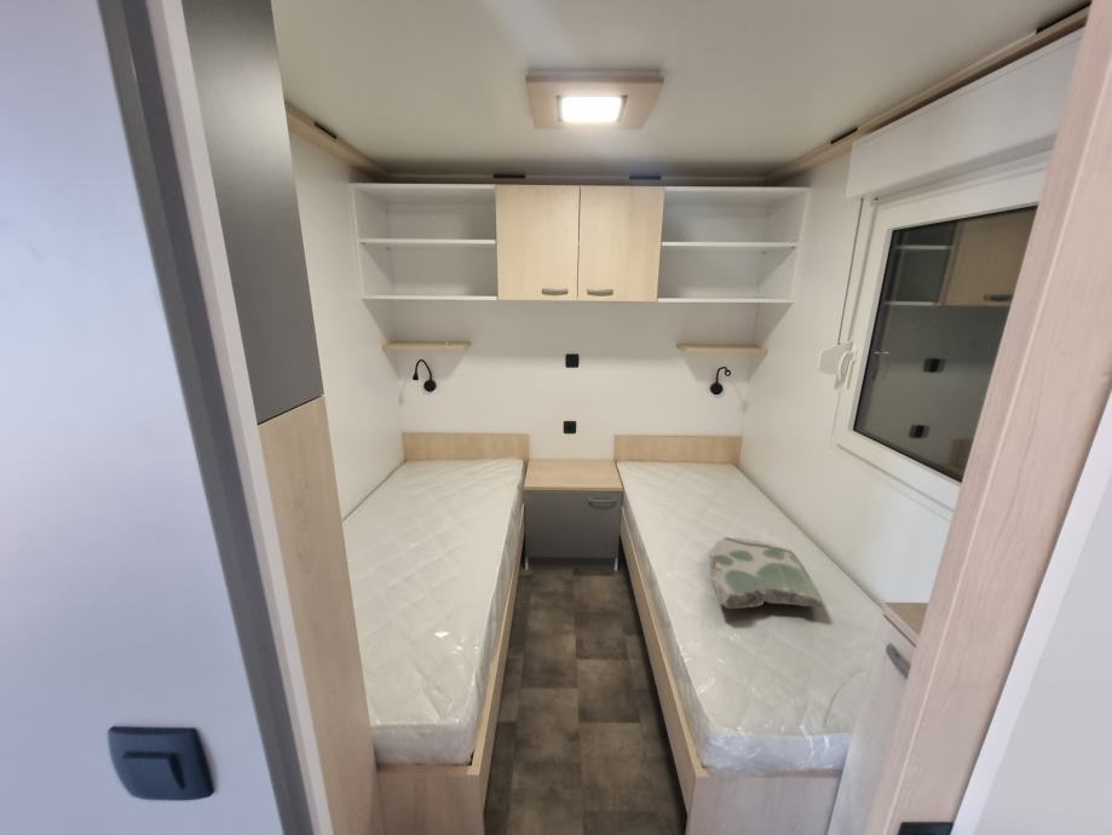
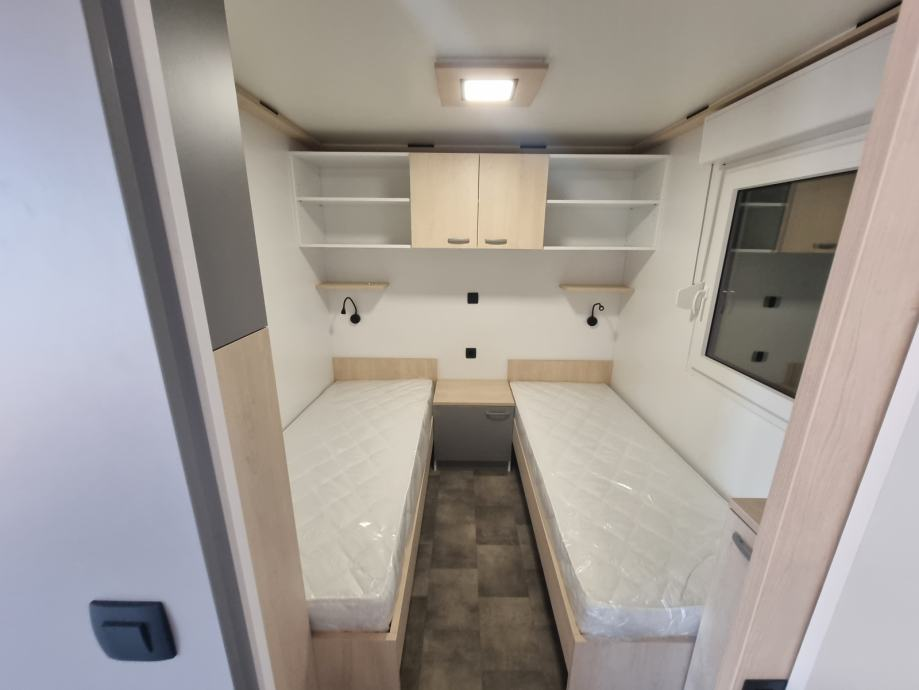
- cushion (755, 568)
